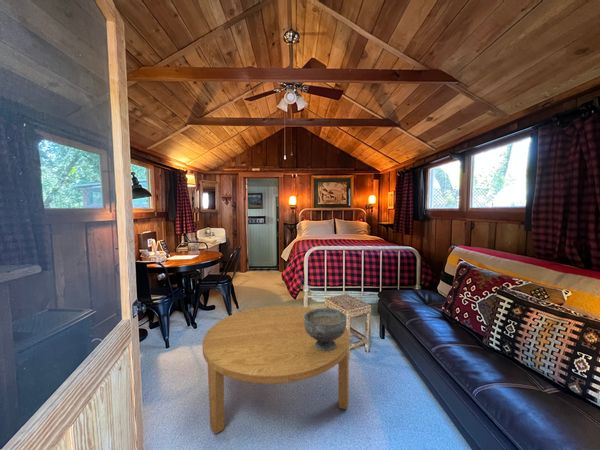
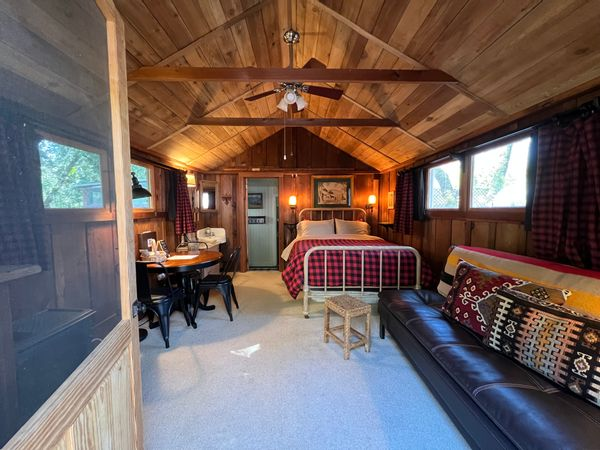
- decorative bowl (325, 330)
- coffee table (278, 361)
